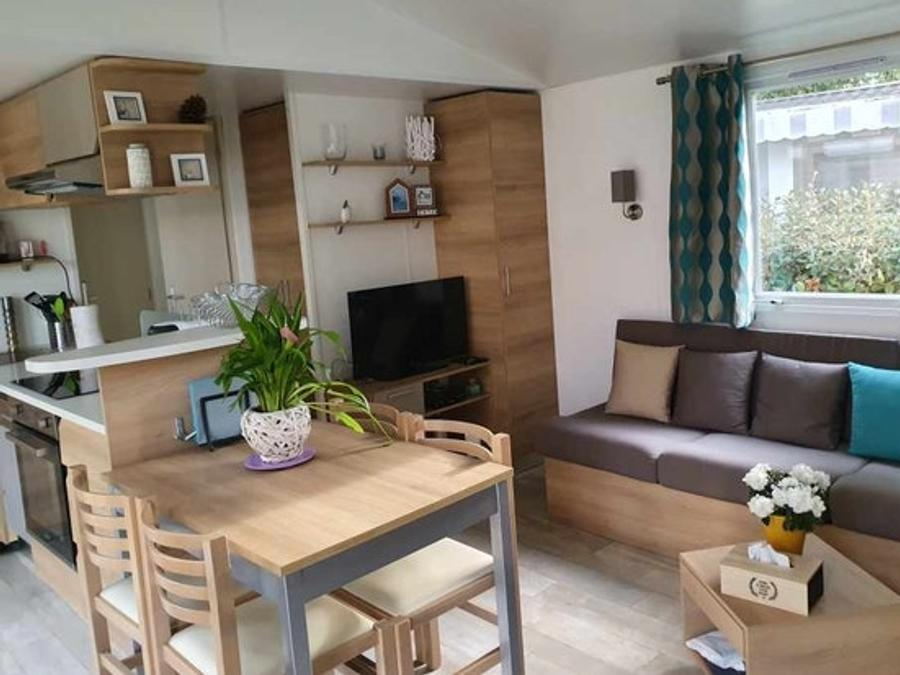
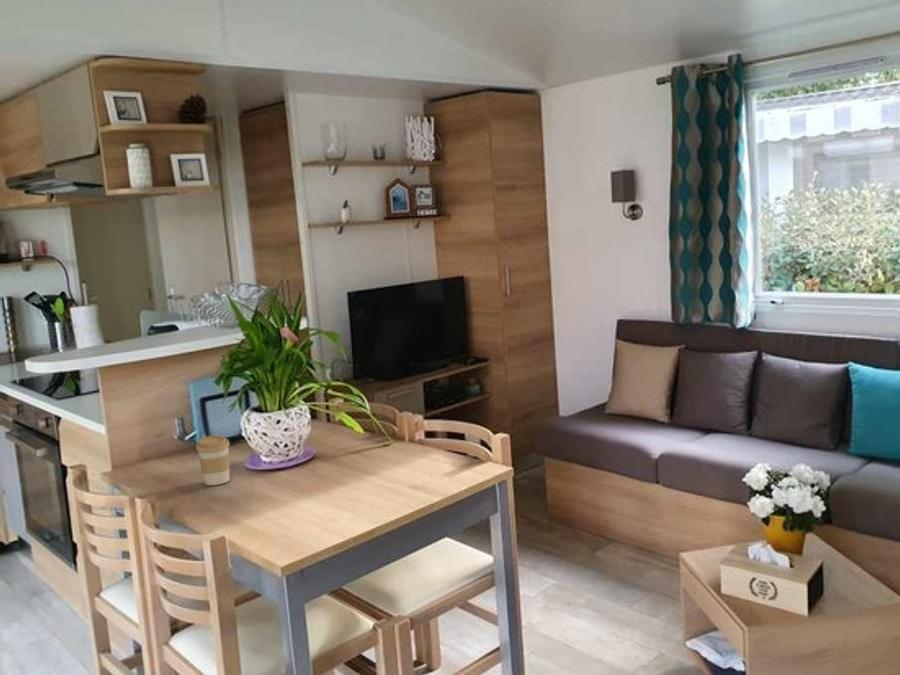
+ coffee cup (214, 459)
